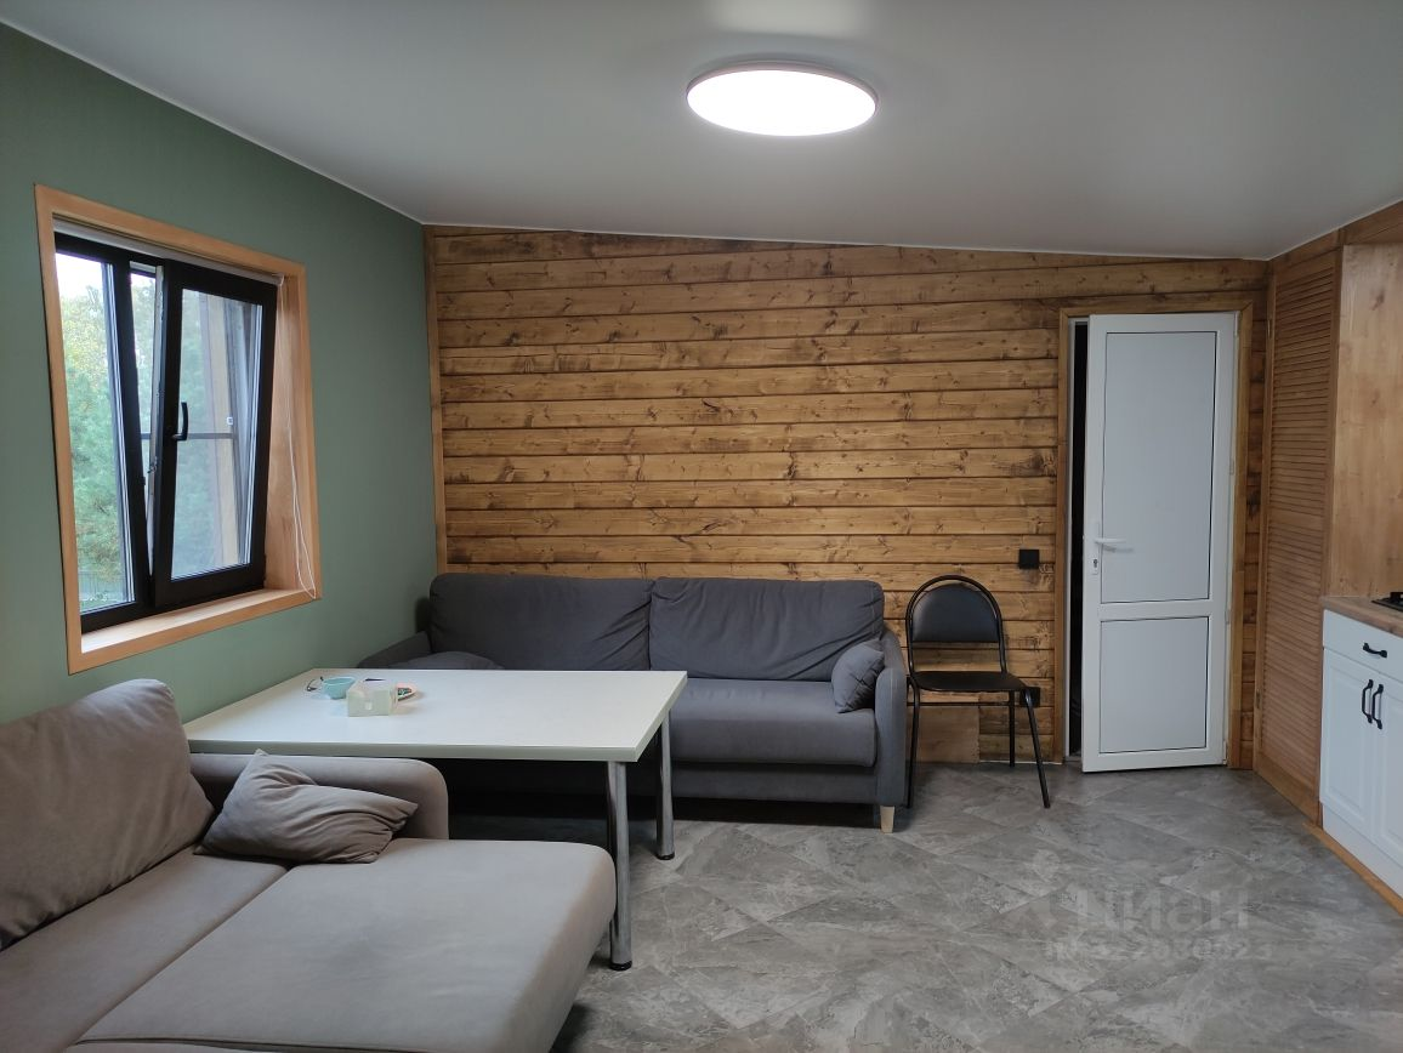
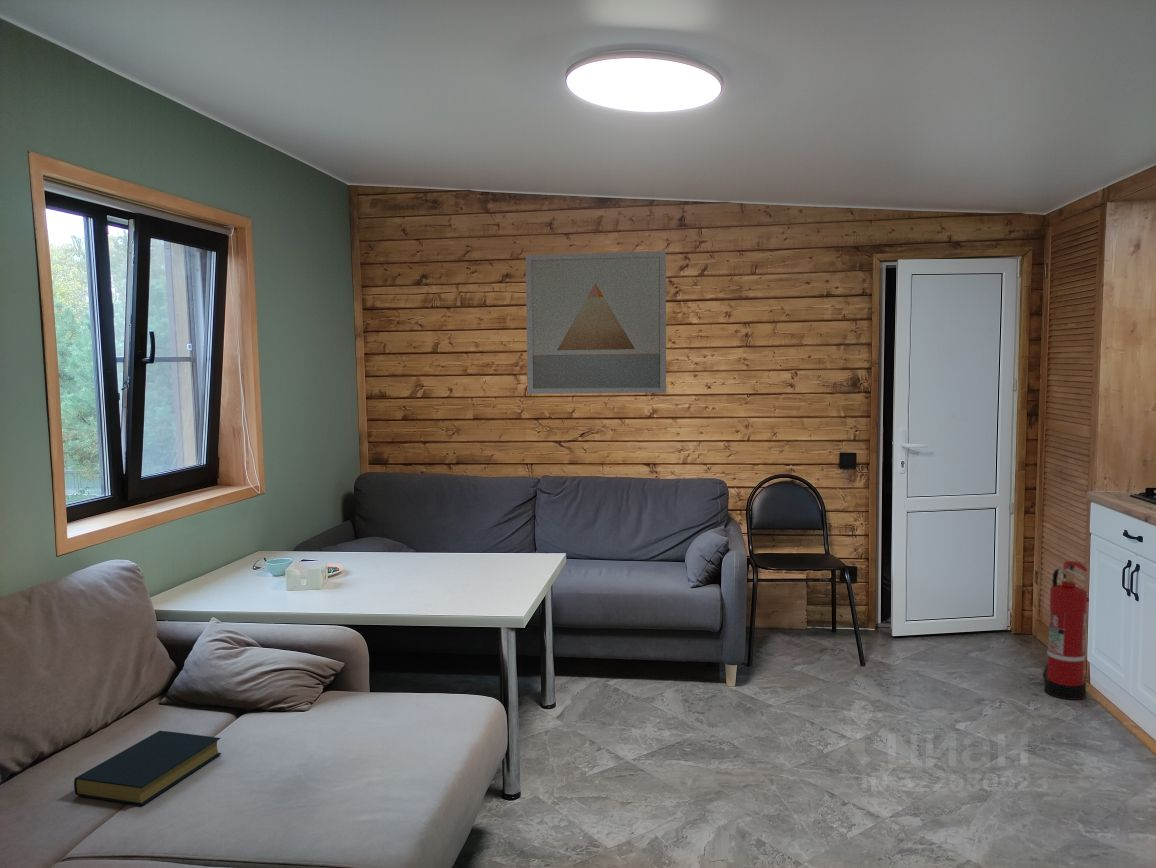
+ wall art (595, 323)
+ hardback book (151, 765)
+ fire extinguisher (1065, 625)
